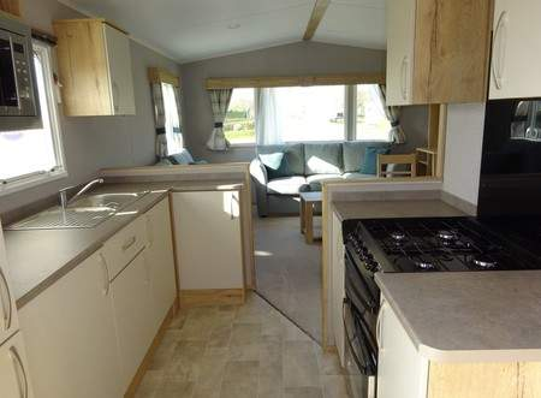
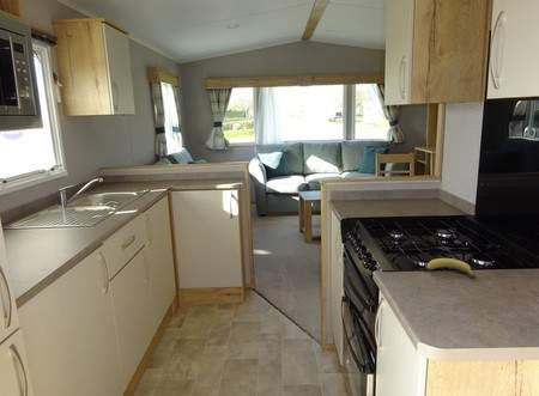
+ fruit (450, 266)
